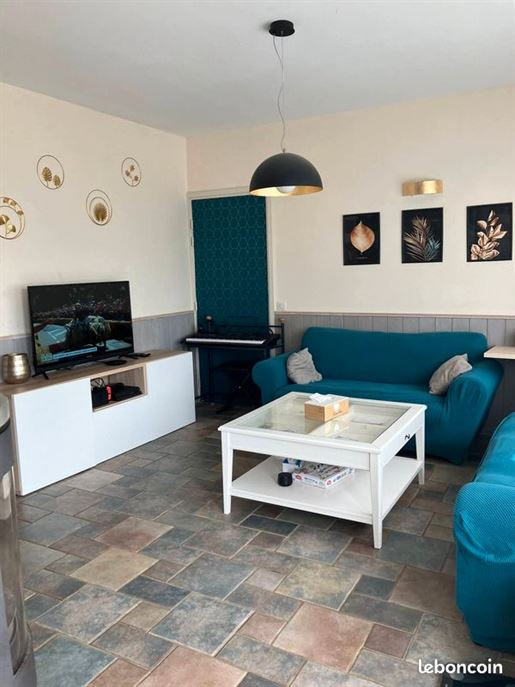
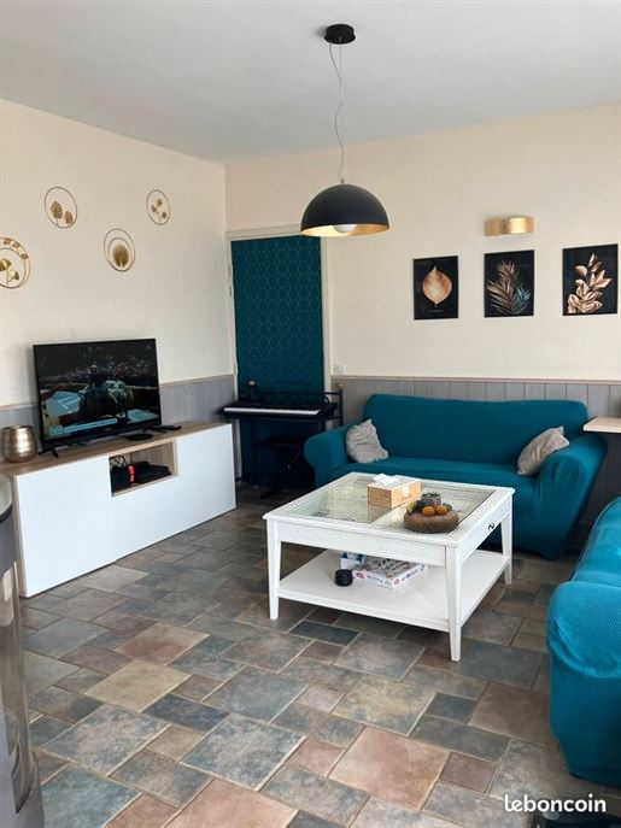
+ decorative bowl (430, 509)
